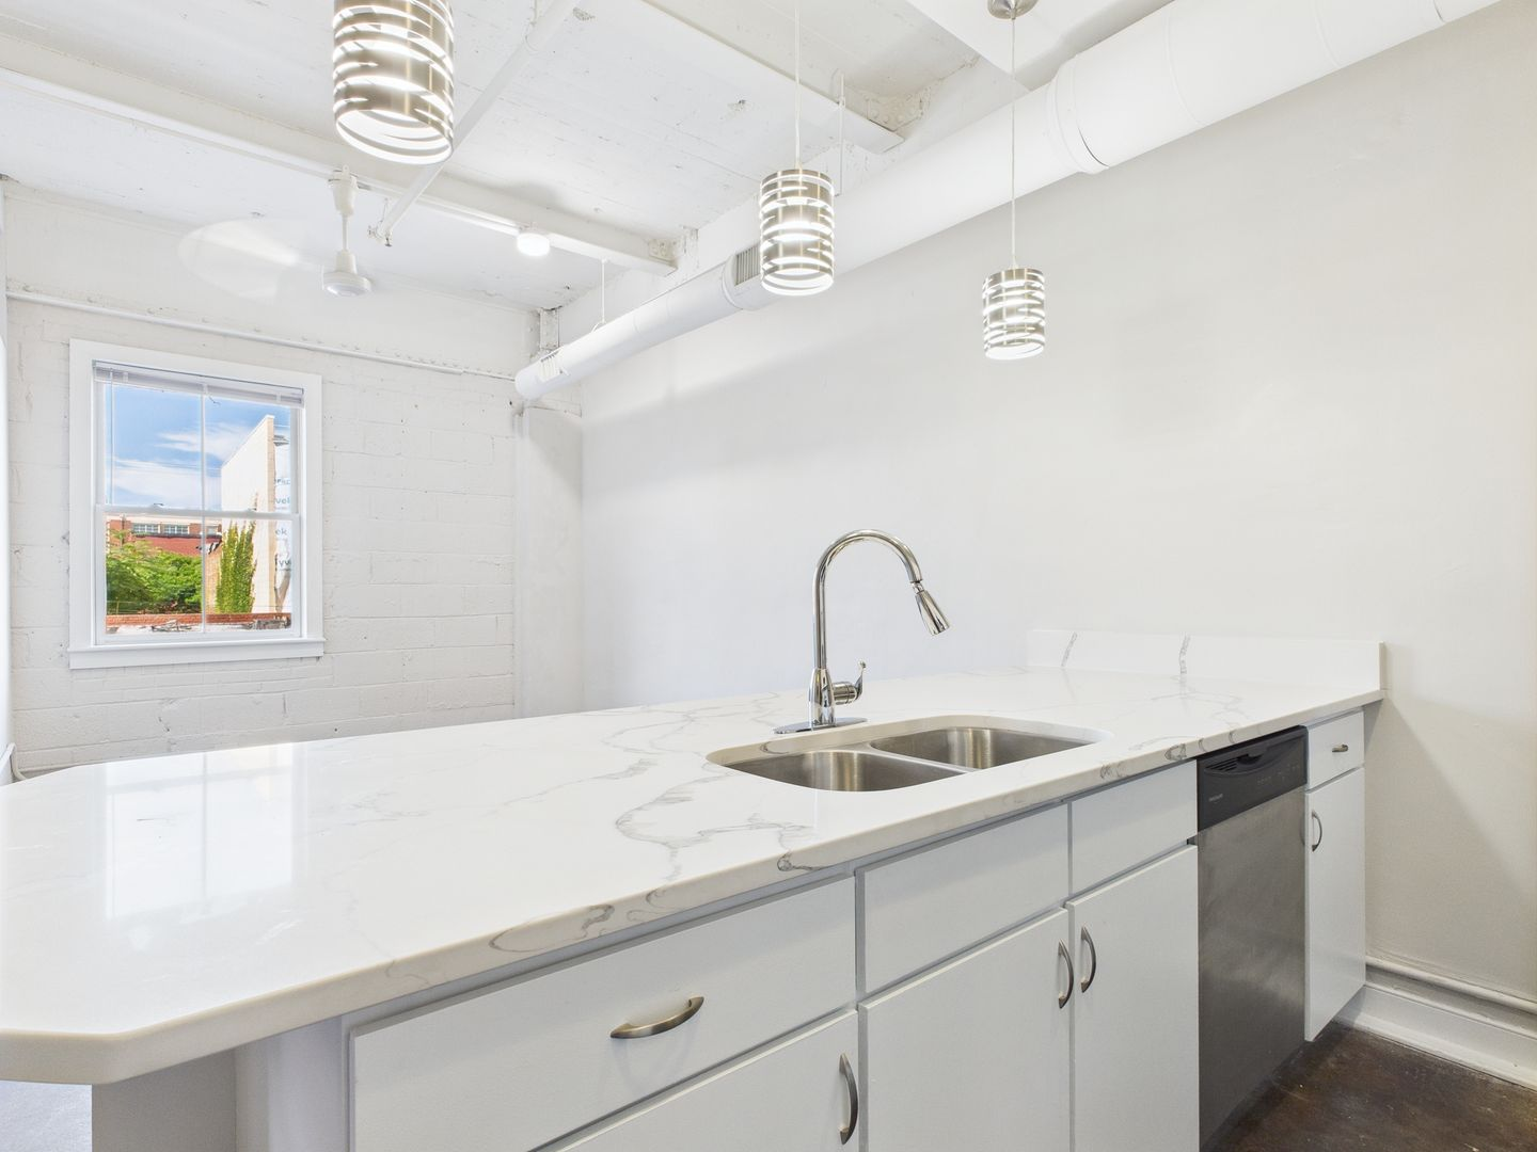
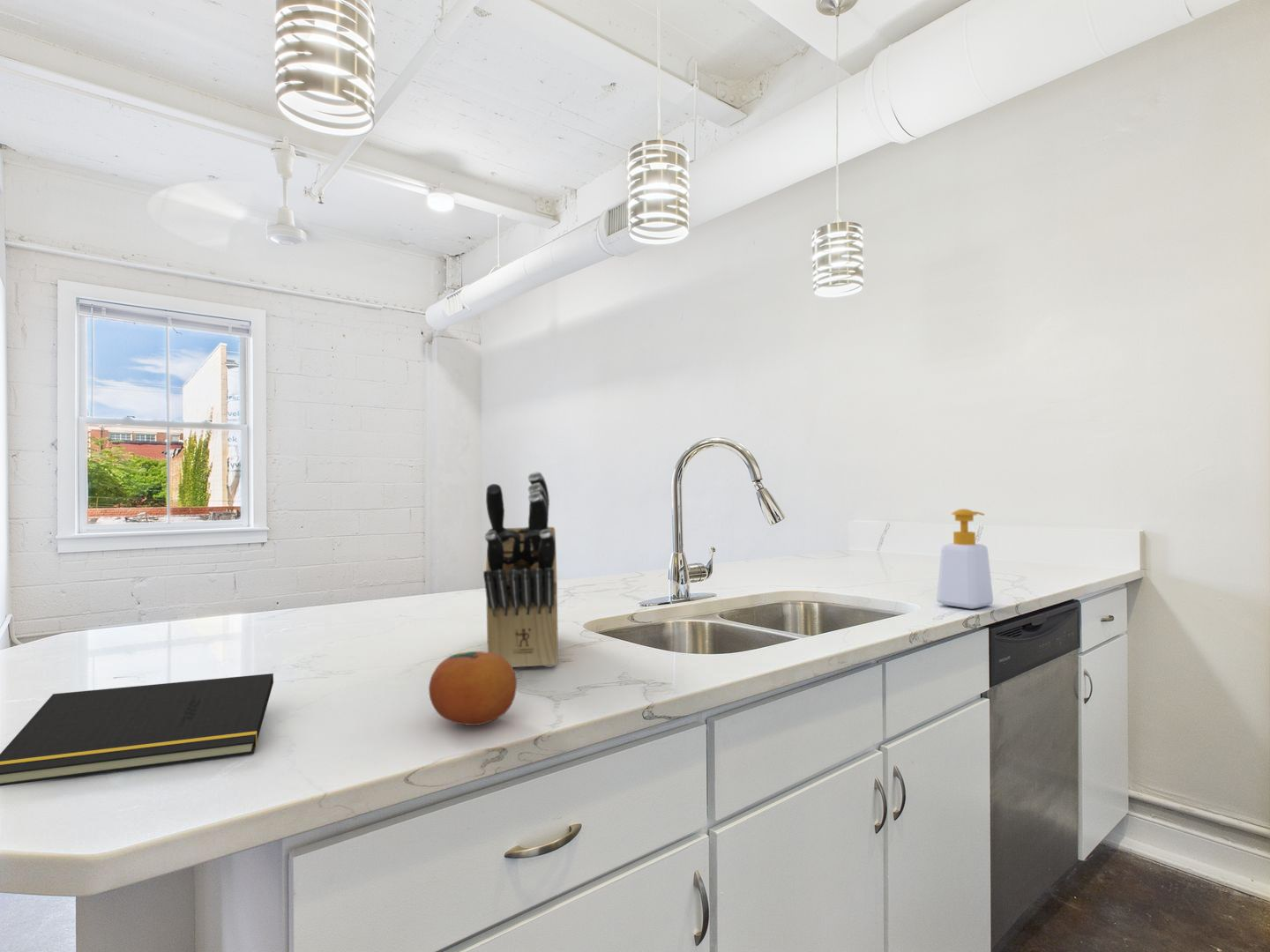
+ knife block (523, 564)
+ soap bottle (968, 556)
+ fruit (473, 688)
+ notepad (149, 722)
